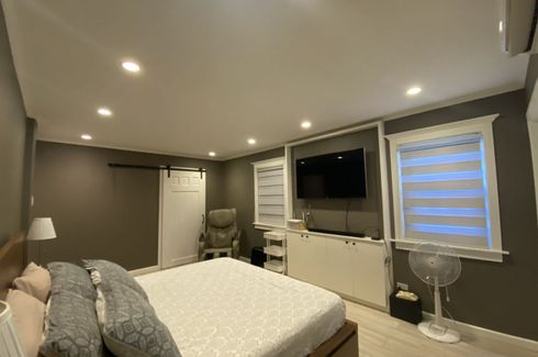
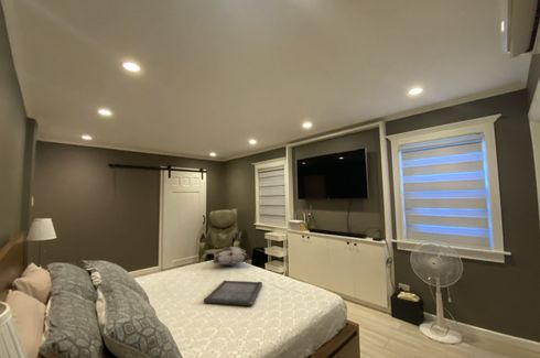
+ decorative pillow (229, 256)
+ serving tray (236, 291)
